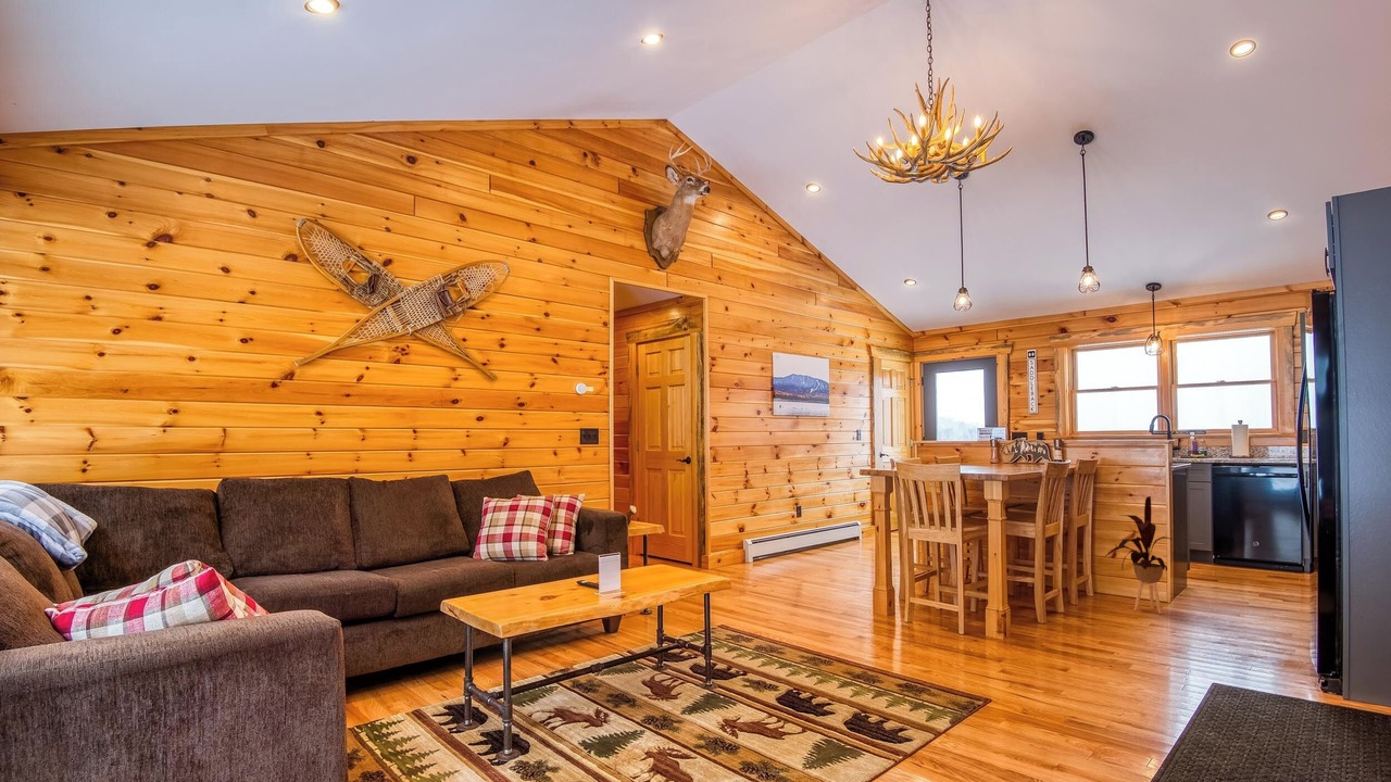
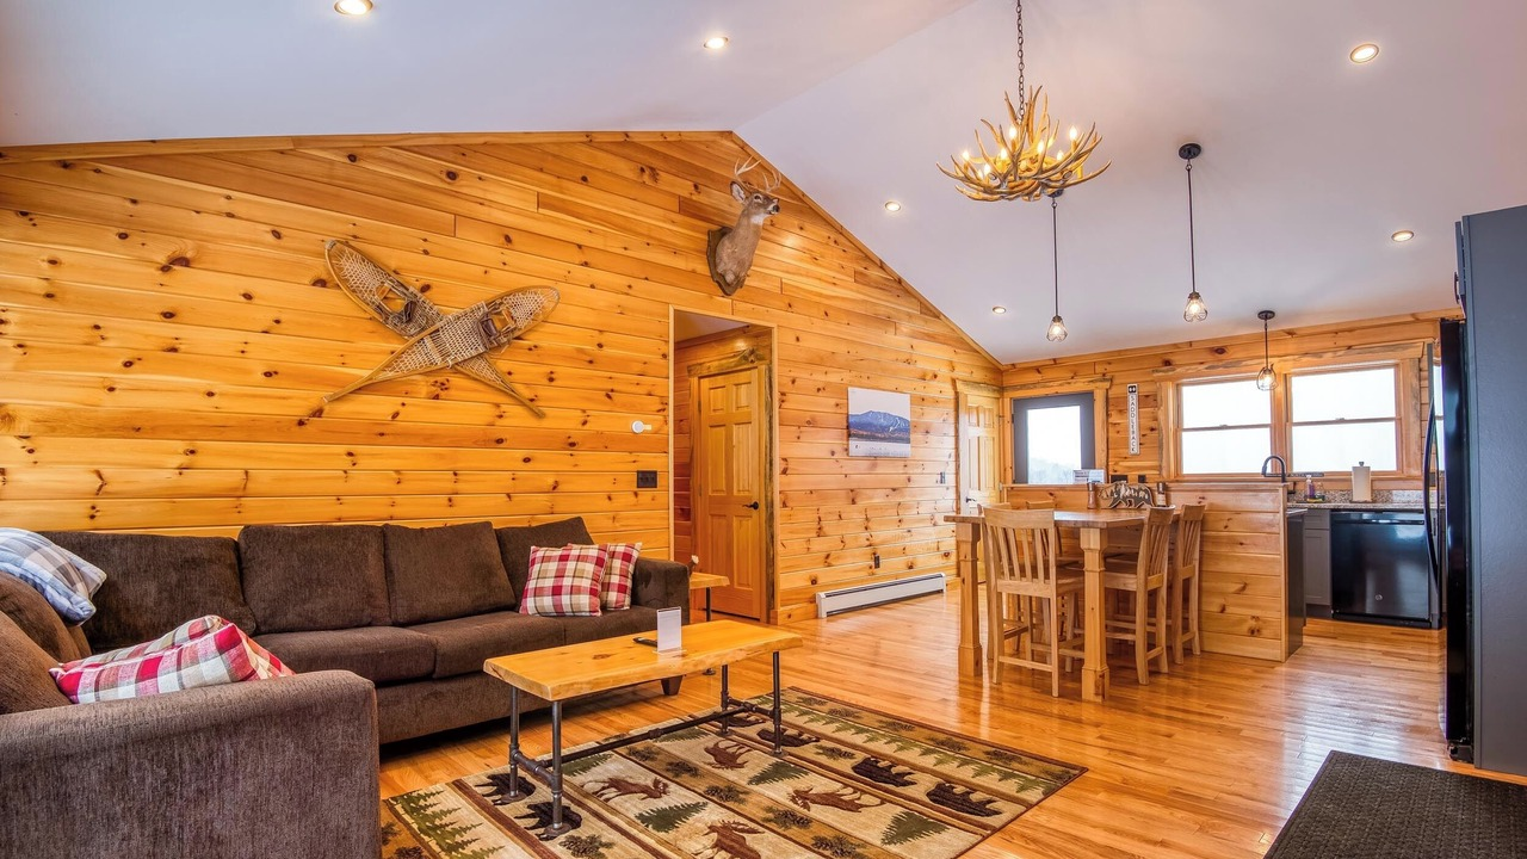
- house plant (1139, 552)
